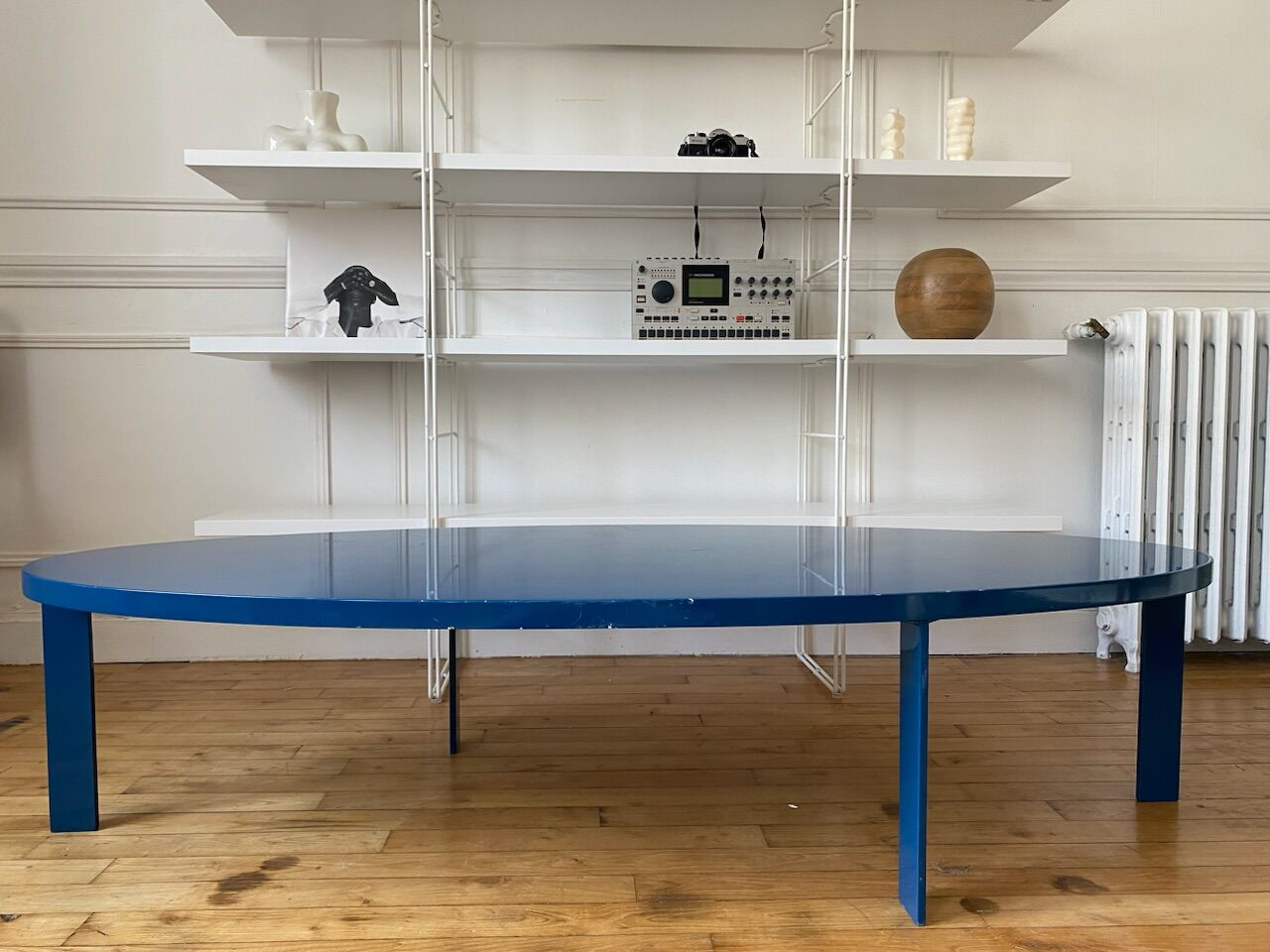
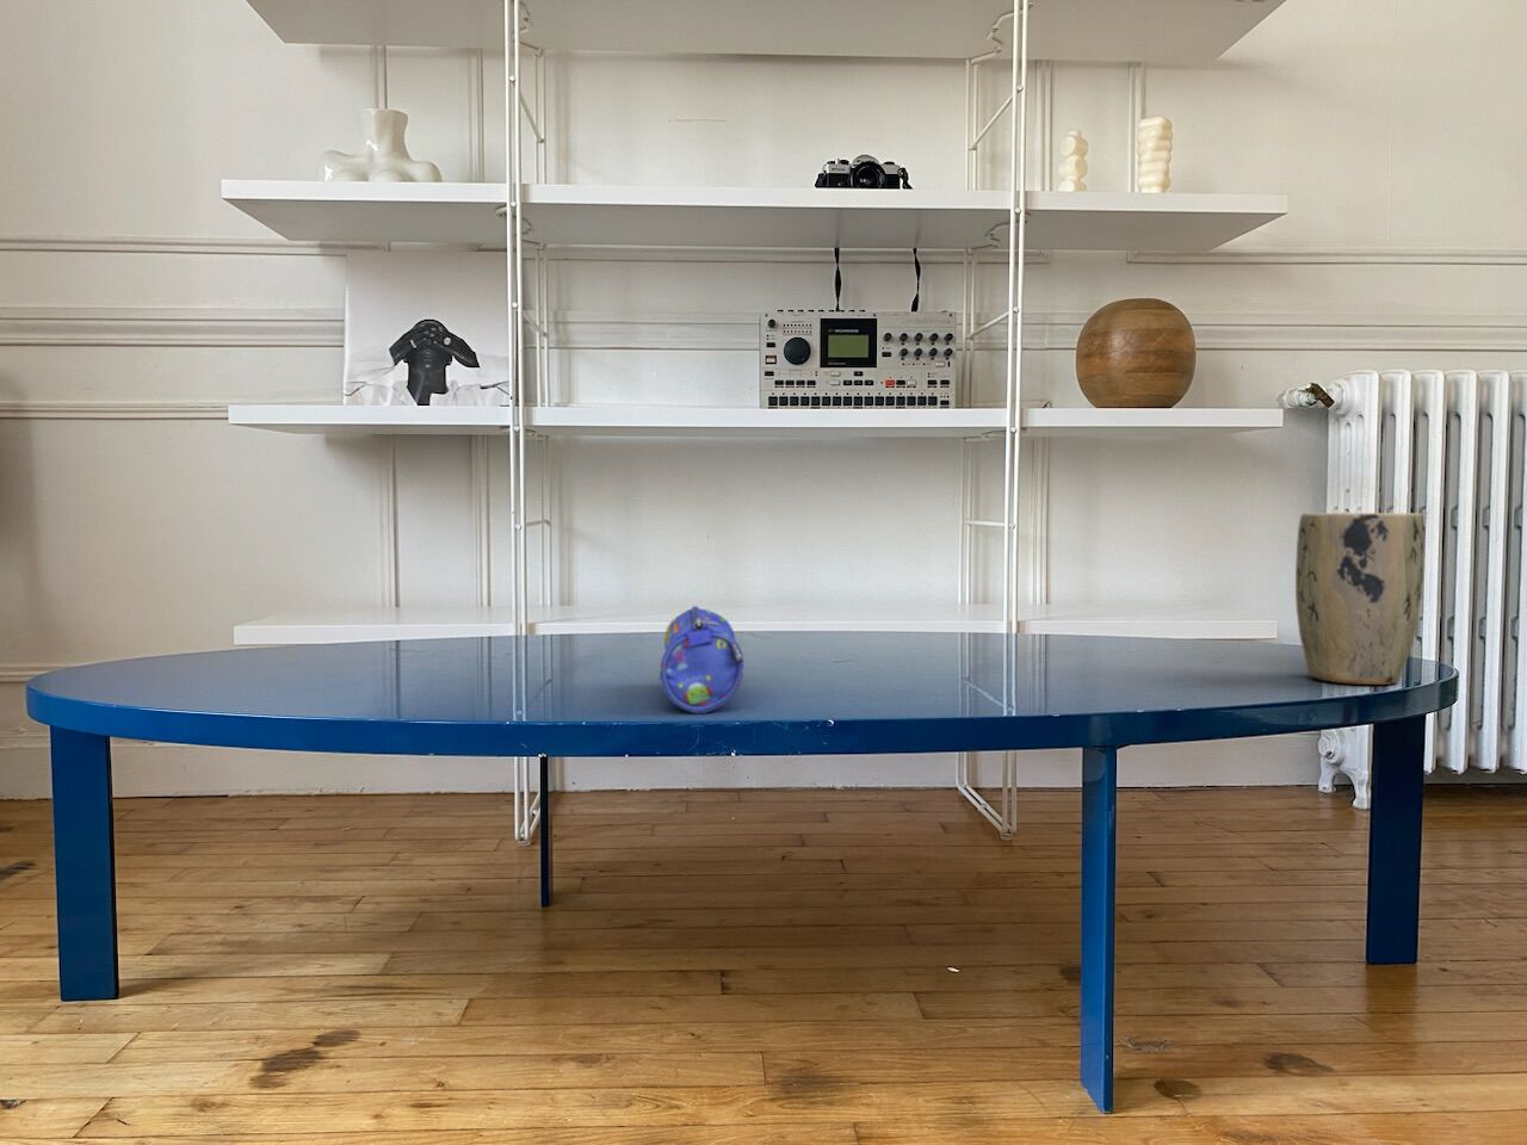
+ plant pot (1356, 595)
+ pencil case (700, 653)
